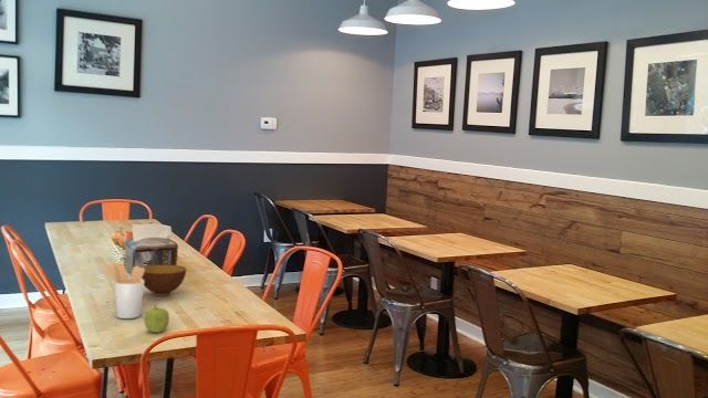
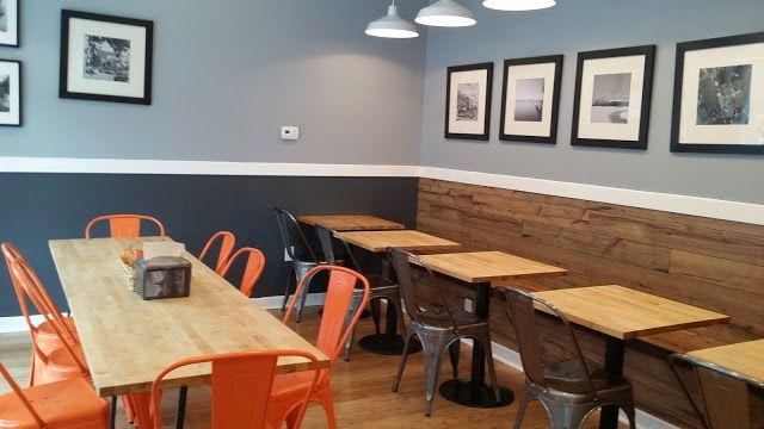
- fruit (156, 318)
- utensil holder (124, 289)
- bowl (162, 281)
